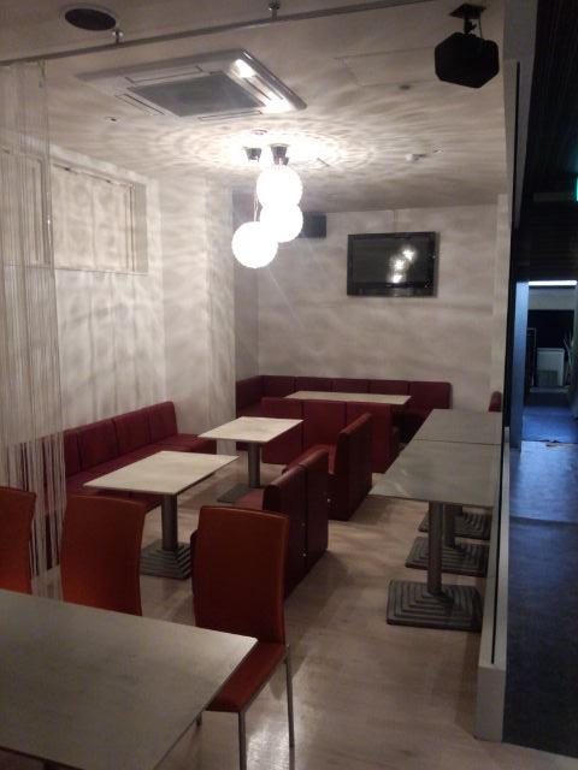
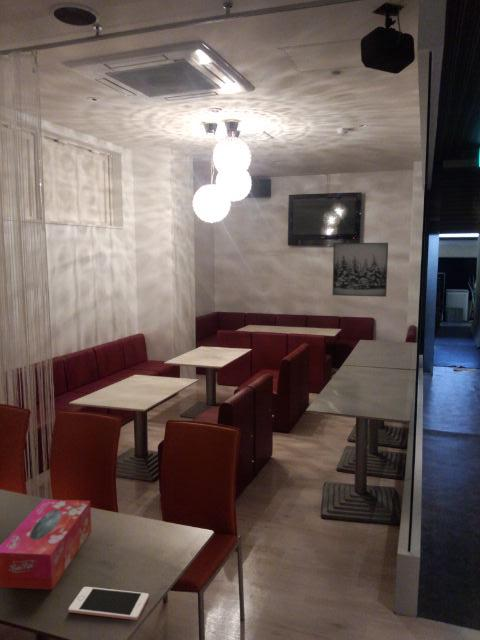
+ tissue box (47, 540)
+ wall art (359, 269)
+ cell phone (109, 602)
